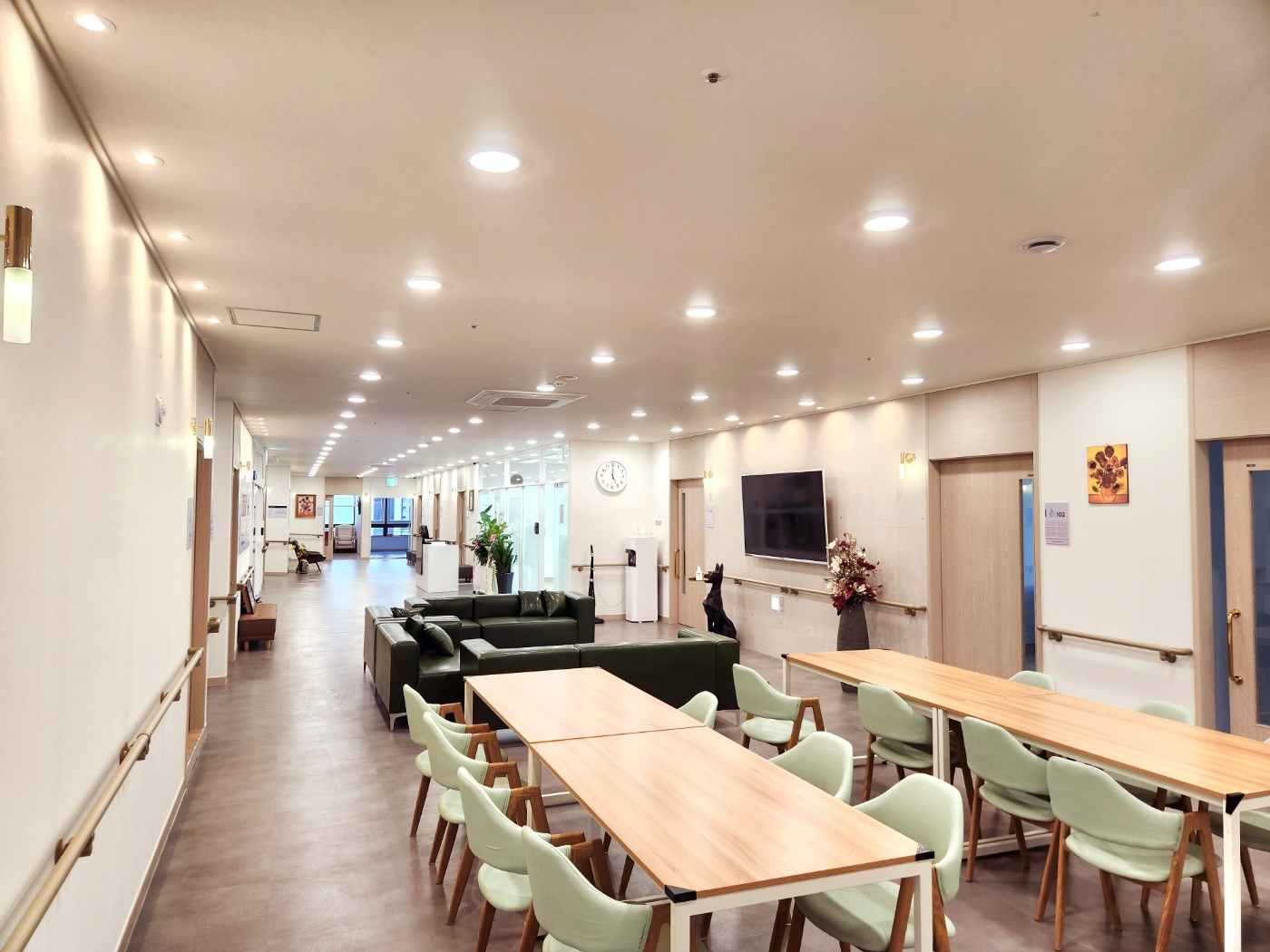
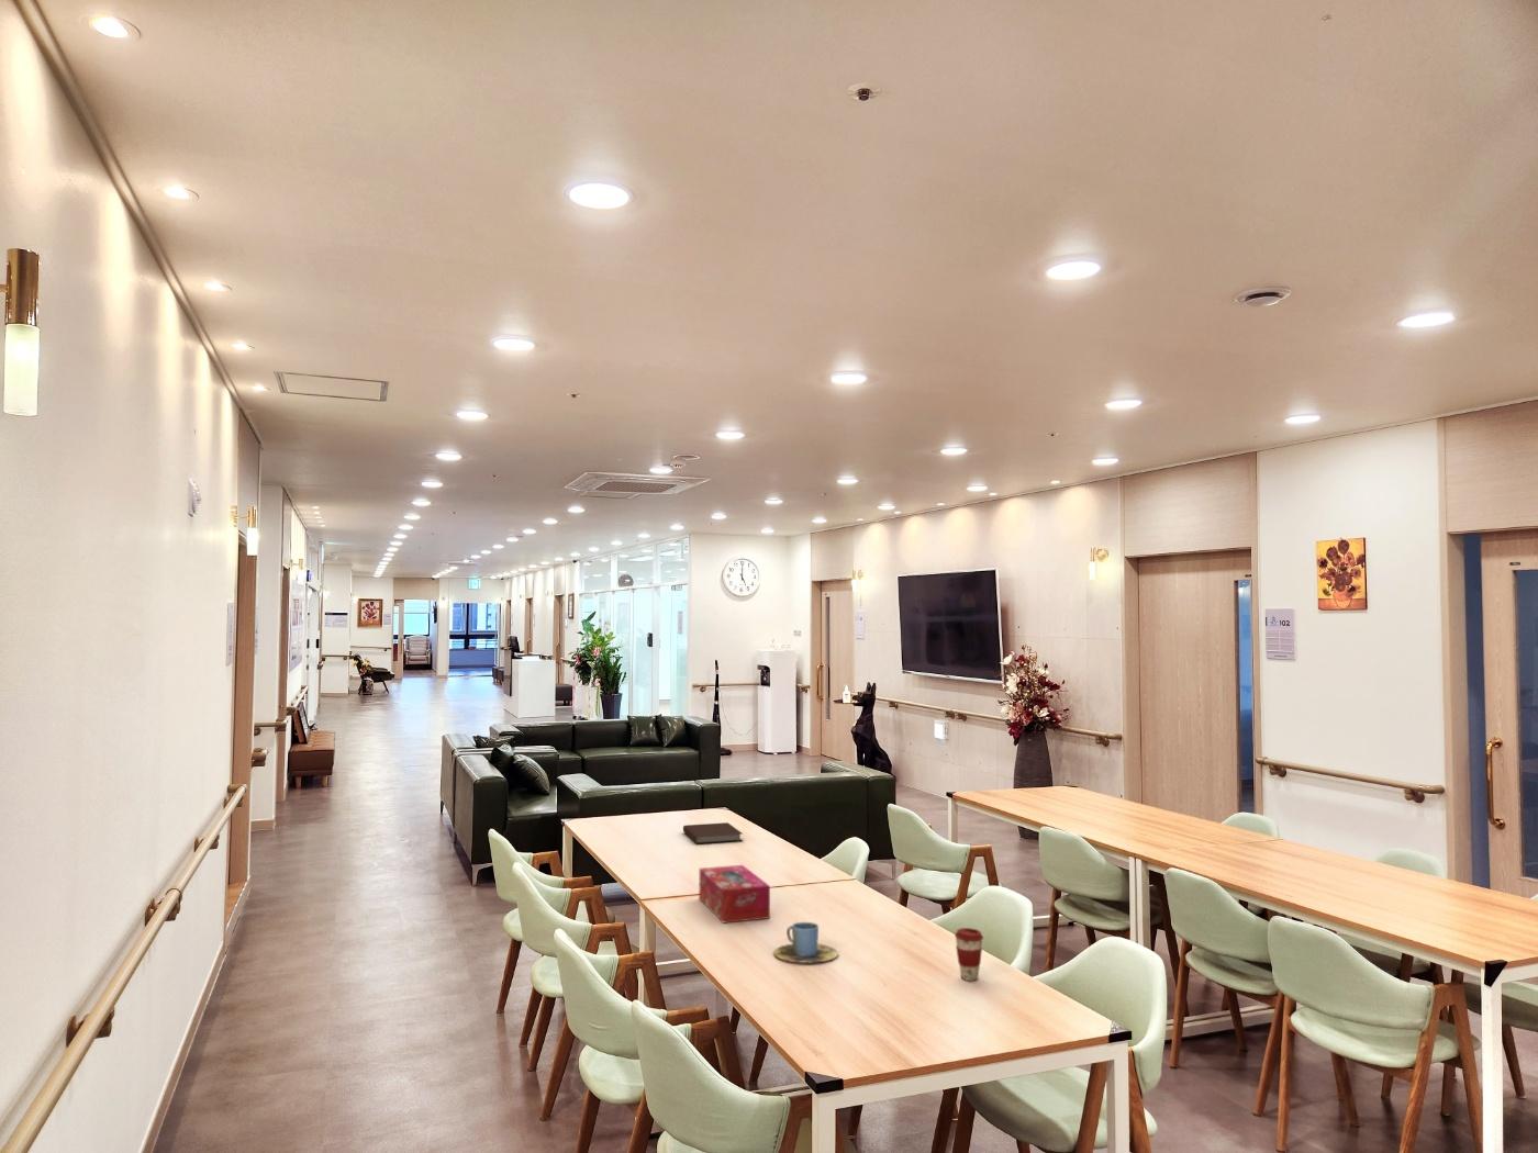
+ tissue box (733, 891)
+ coffee cup (969, 954)
+ notebook (712, 832)
+ cup (805, 939)
